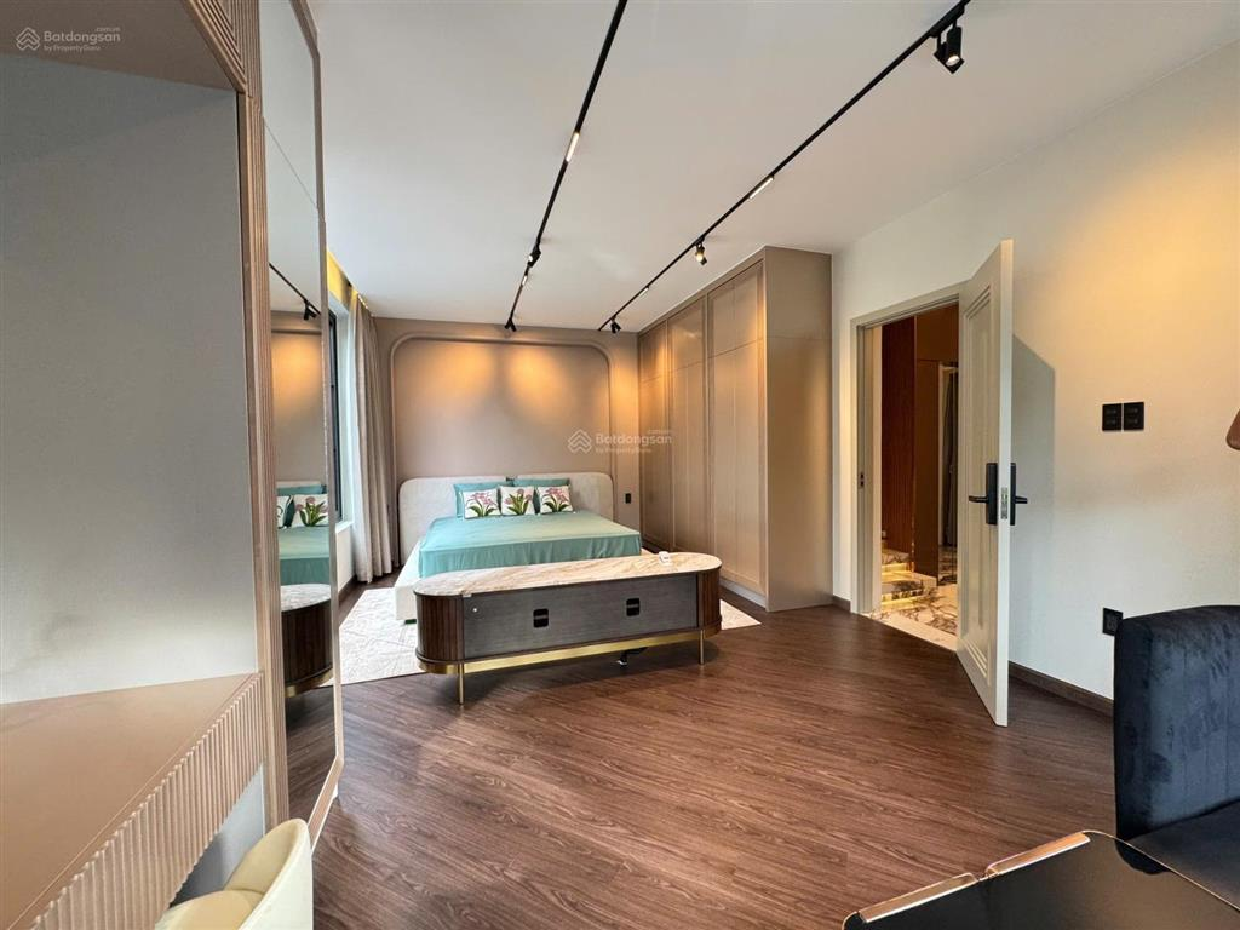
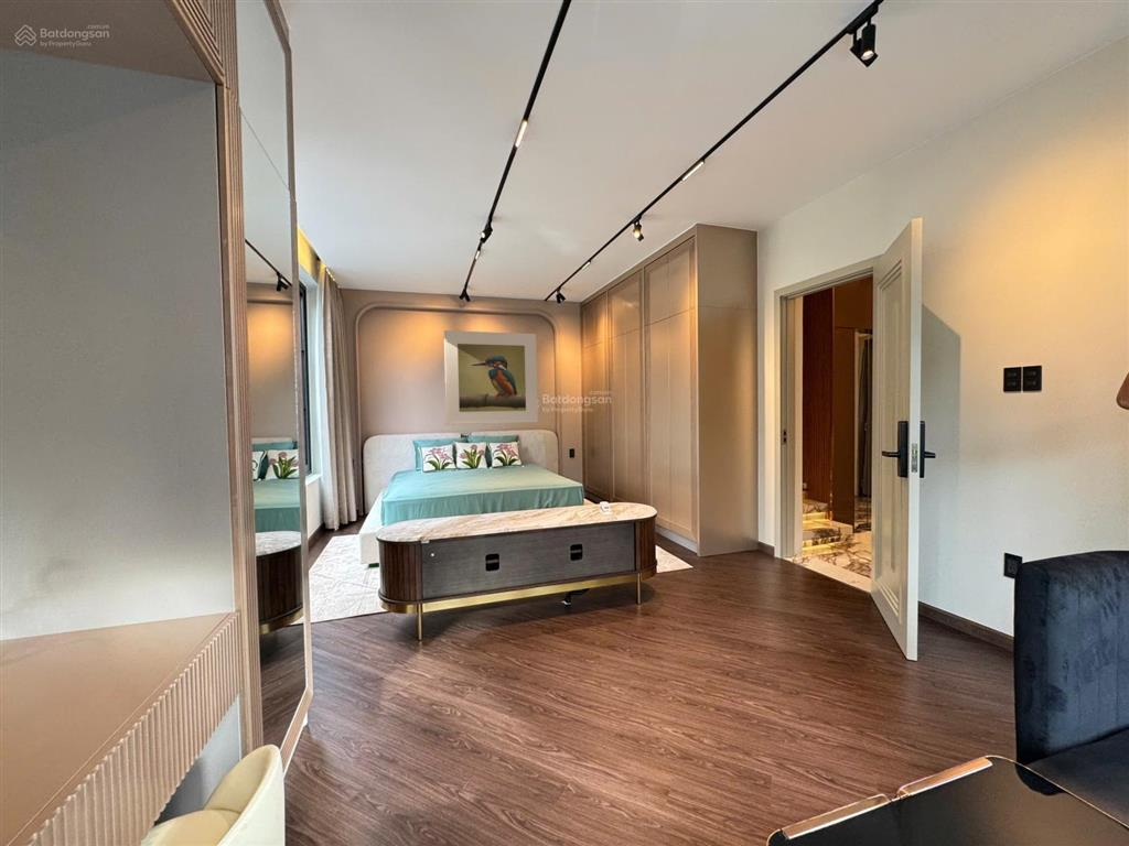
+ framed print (492, 378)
